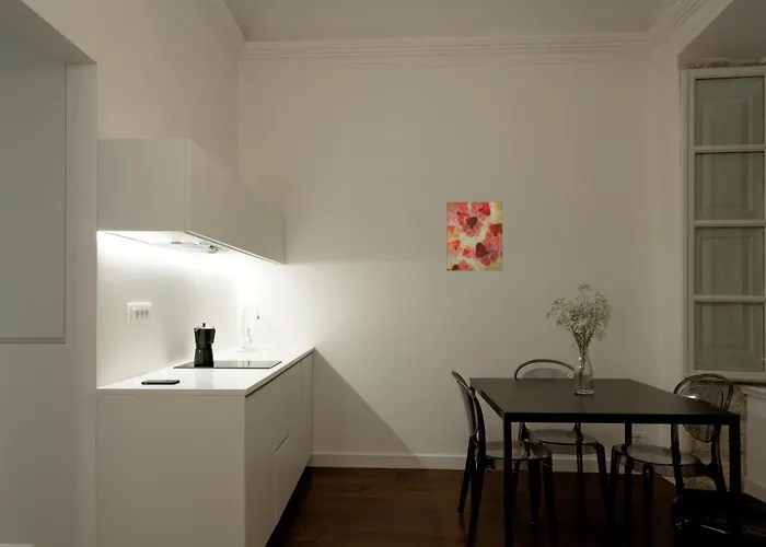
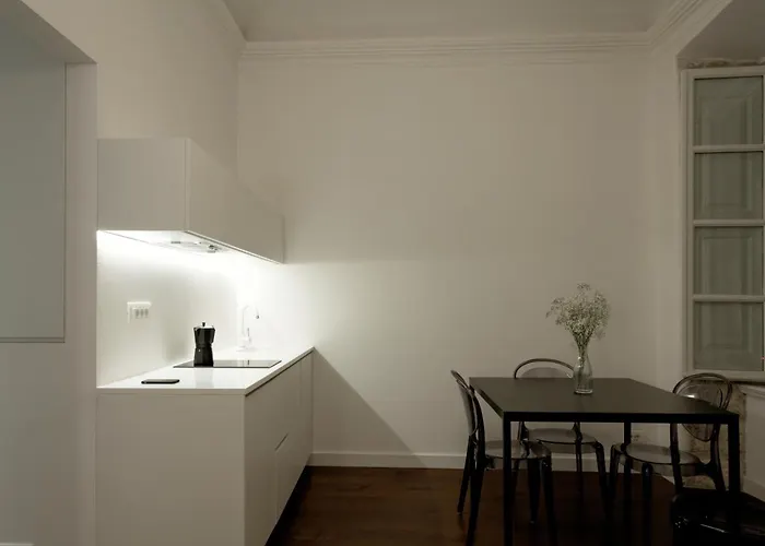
- wall art (474, 236)
